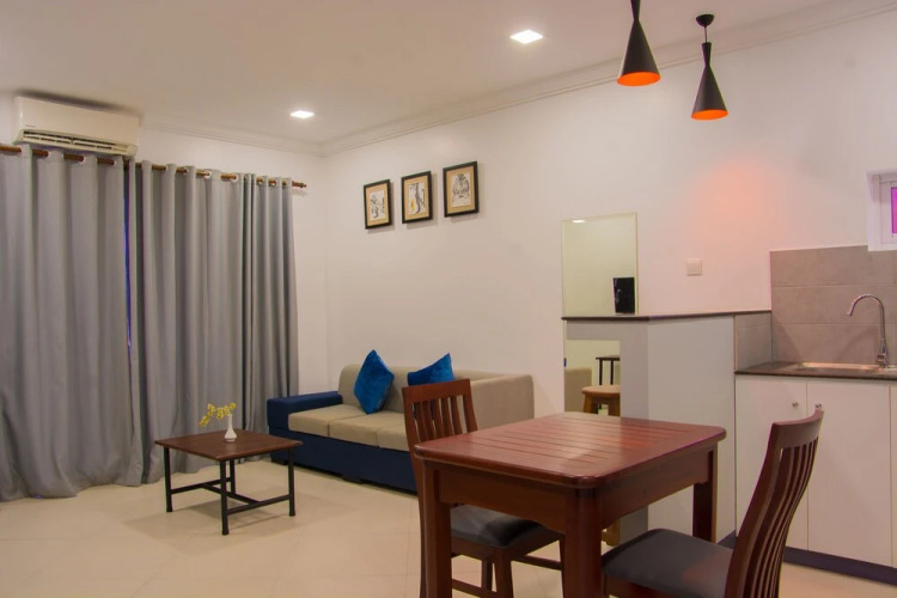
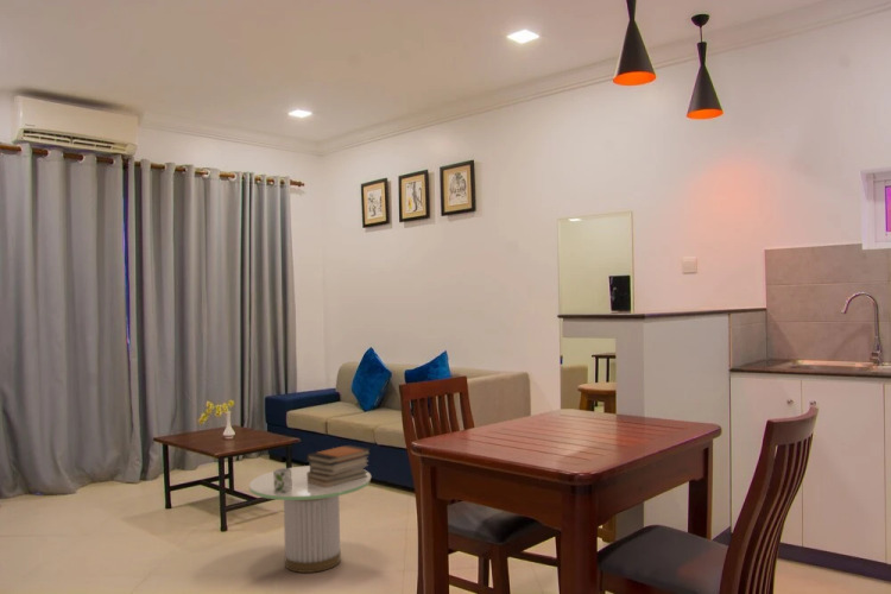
+ book stack (339, 465)
+ side table (311, 520)
+ mug (284, 480)
